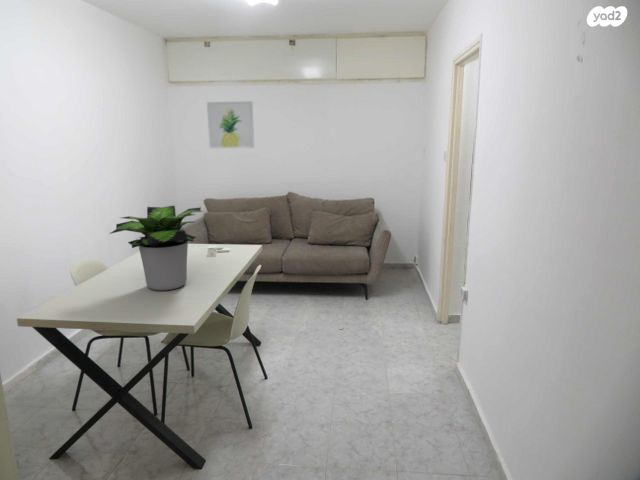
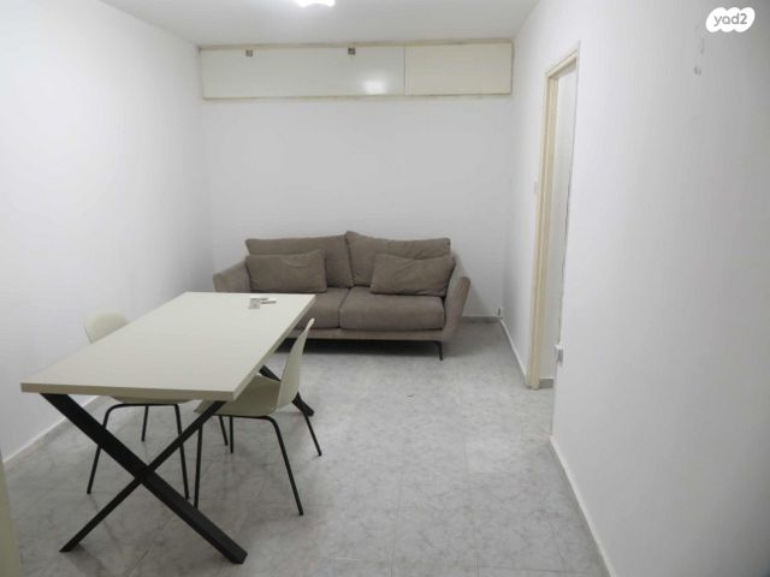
- wall art (230, 125)
- potted plant (160, 250)
